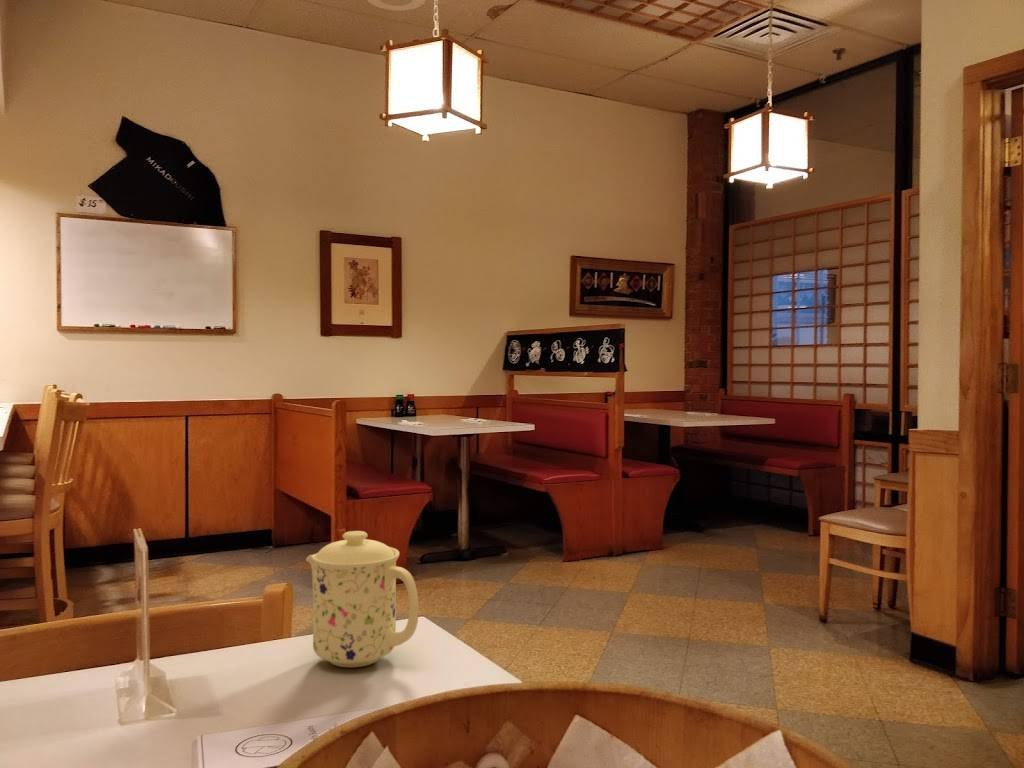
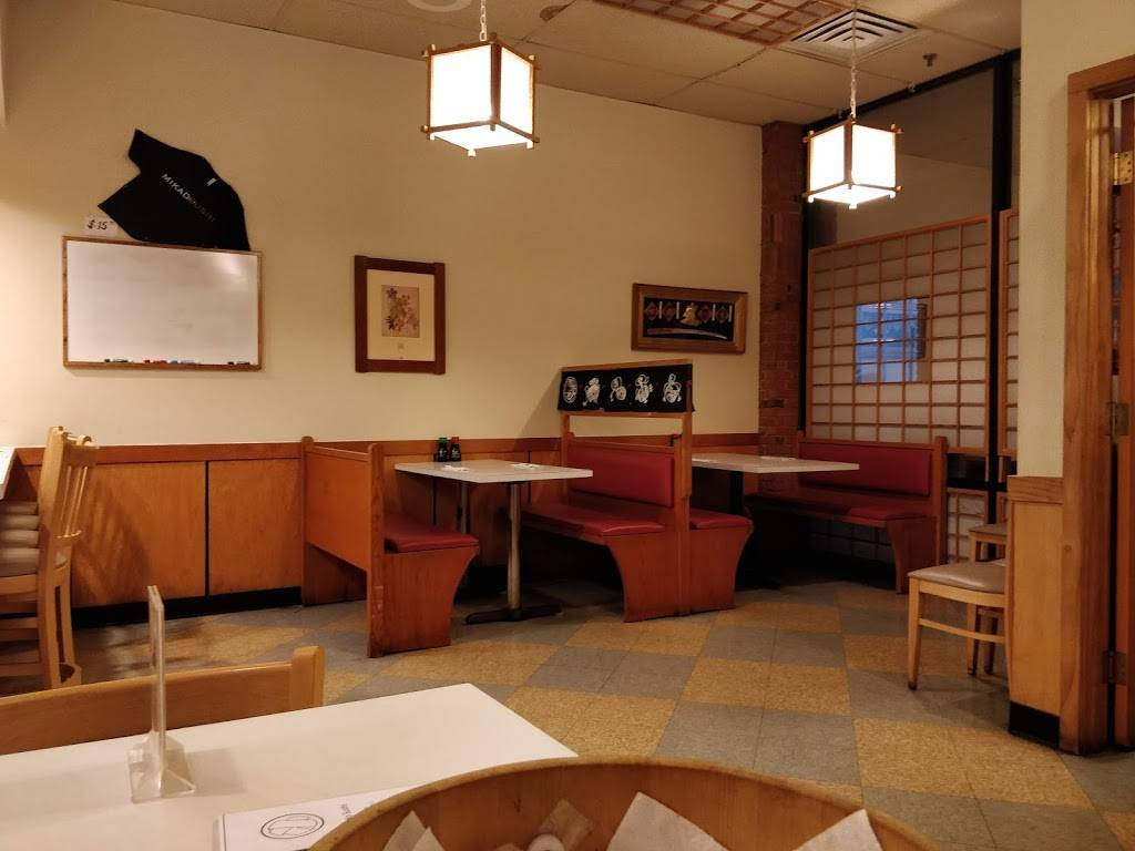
- mug (360, 596)
